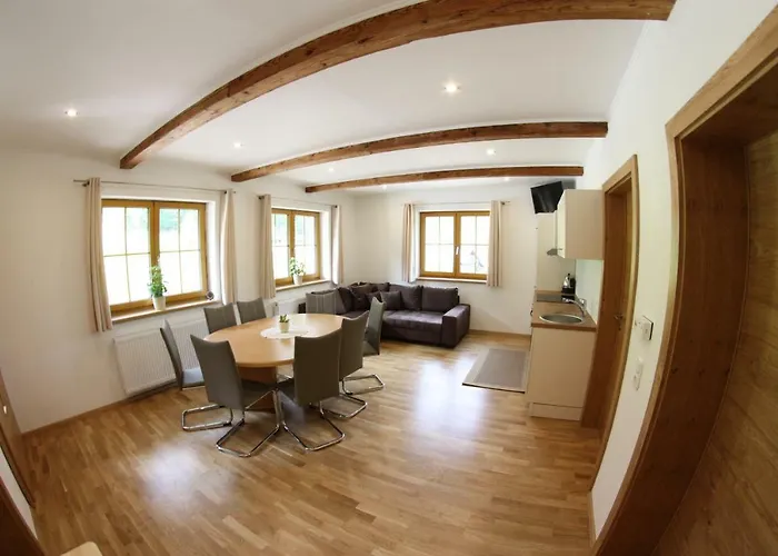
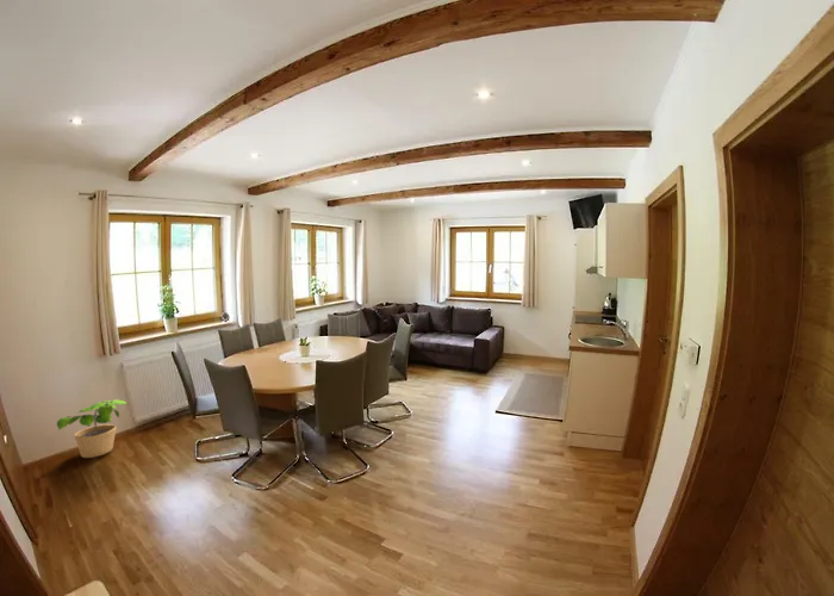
+ potted plant (94, 429)
